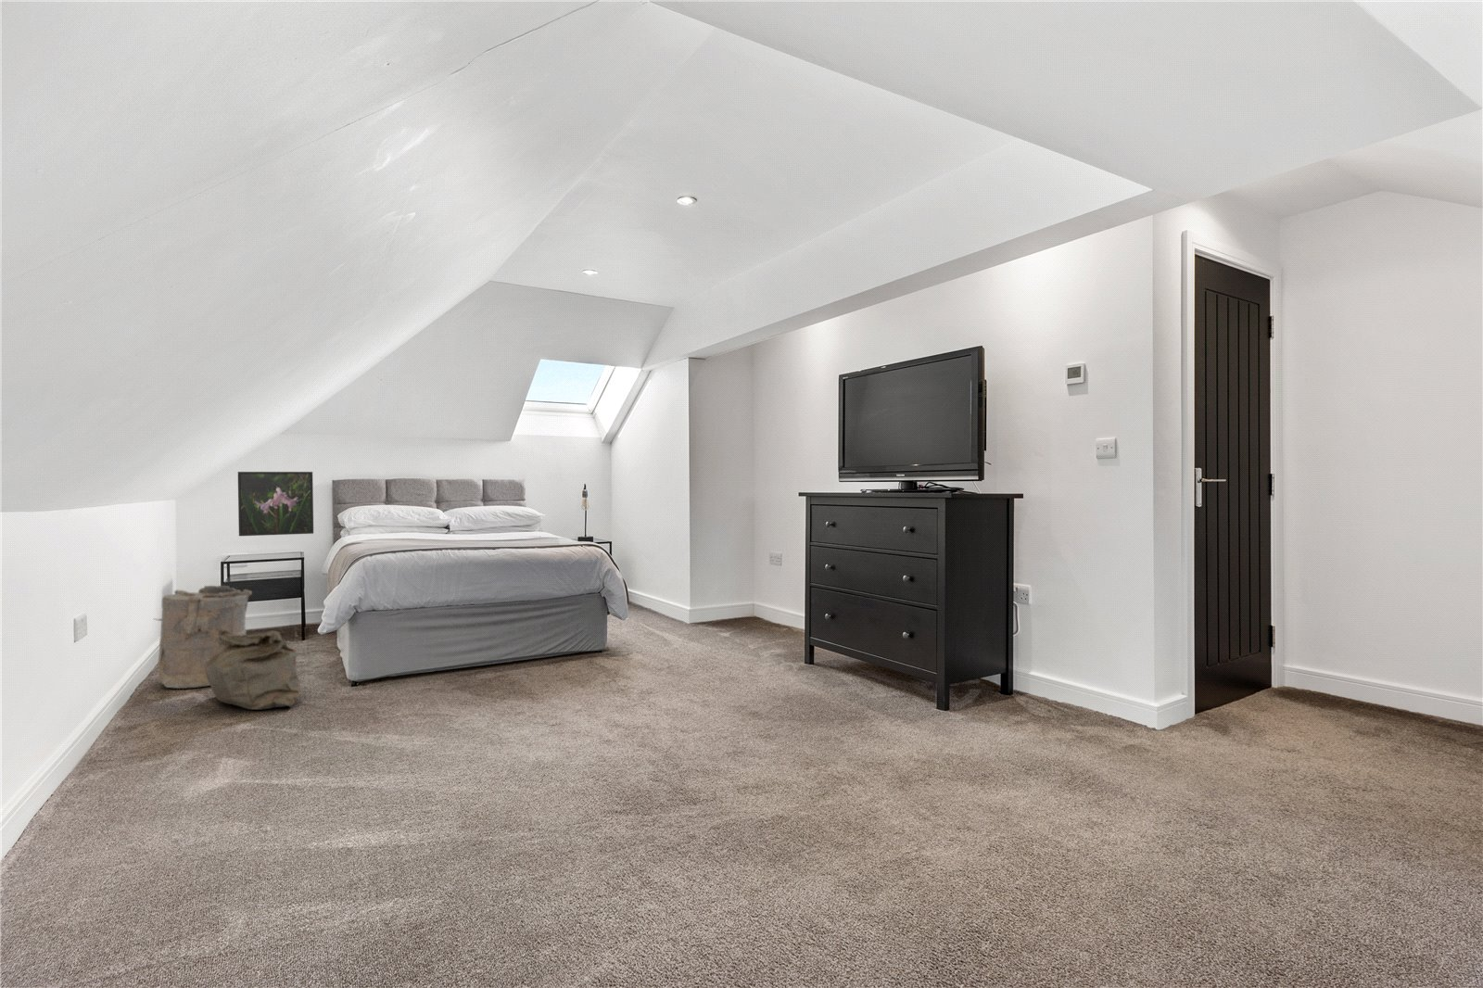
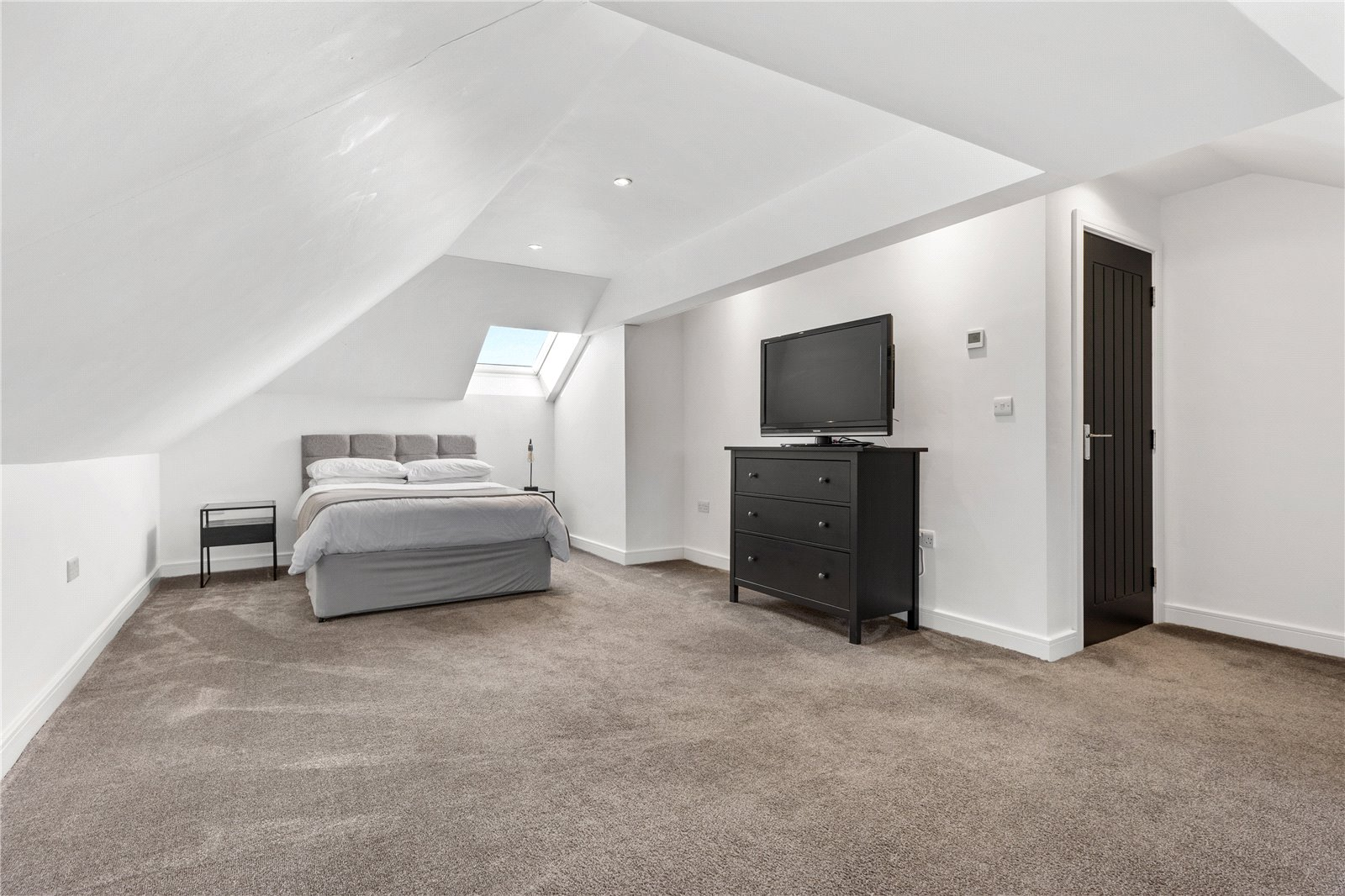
- laundry hamper (201, 633)
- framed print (277, 503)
- bag (252, 665)
